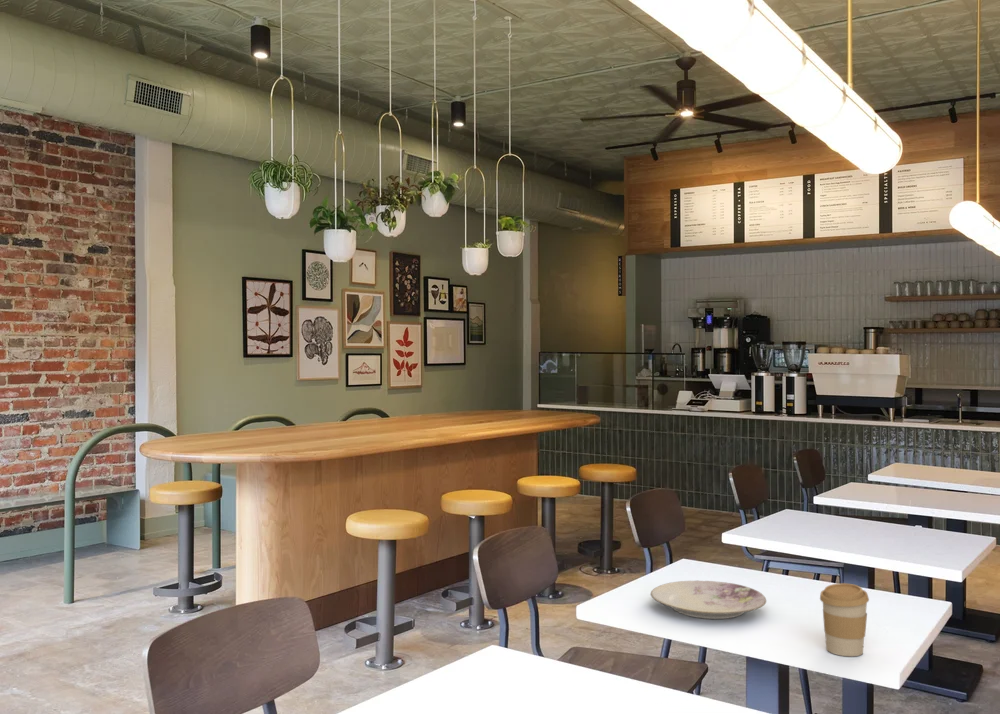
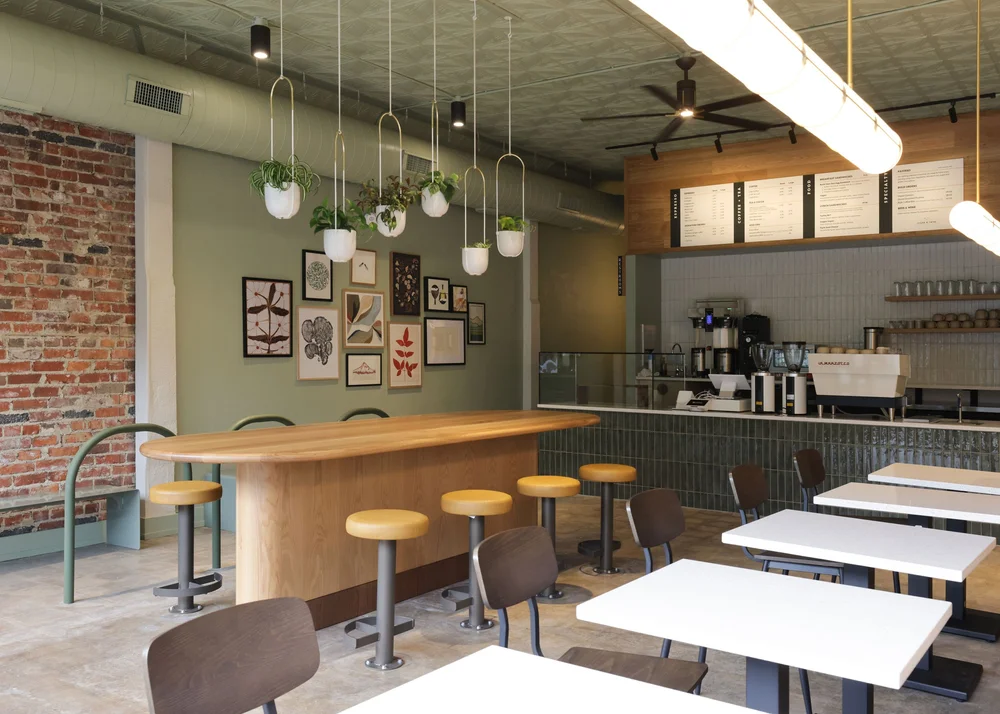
- coffee cup (844, 618)
- plate (707, 601)
